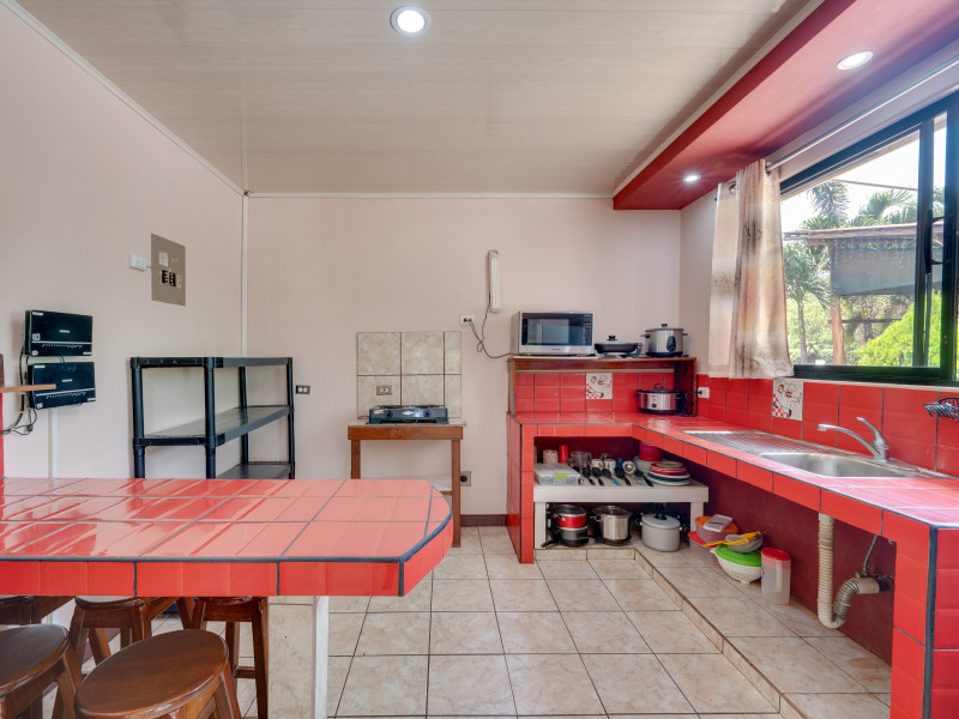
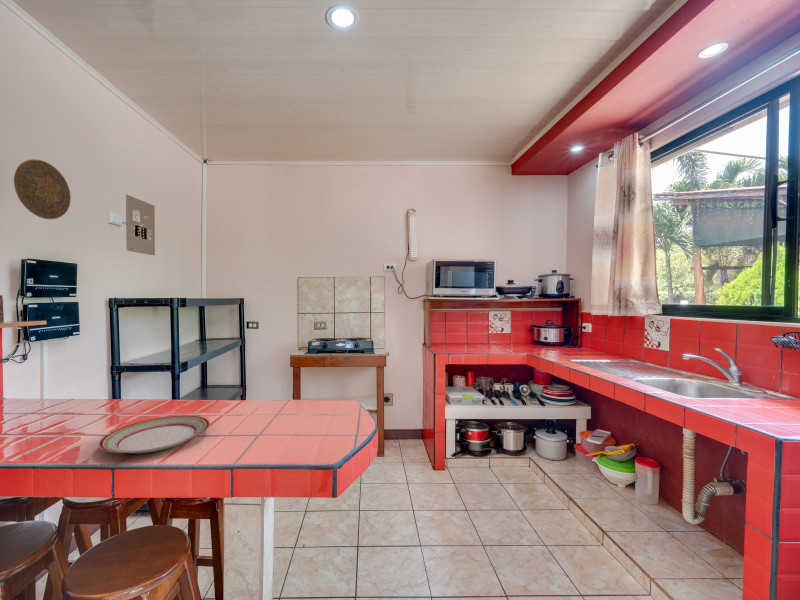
+ plate (158, 435)
+ decorative plate (46, 190)
